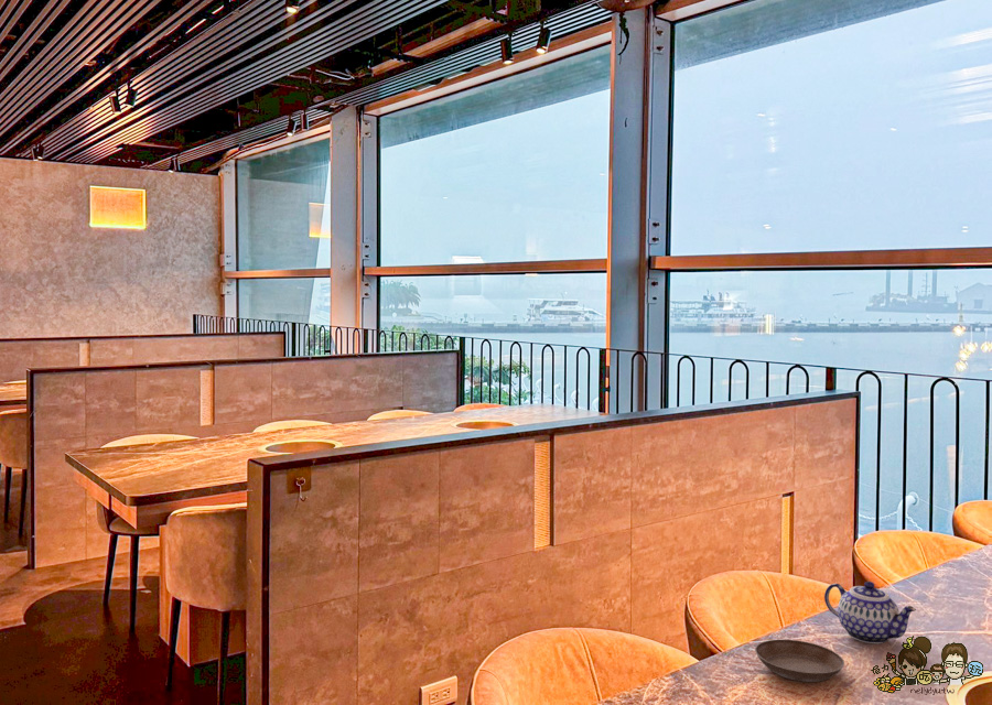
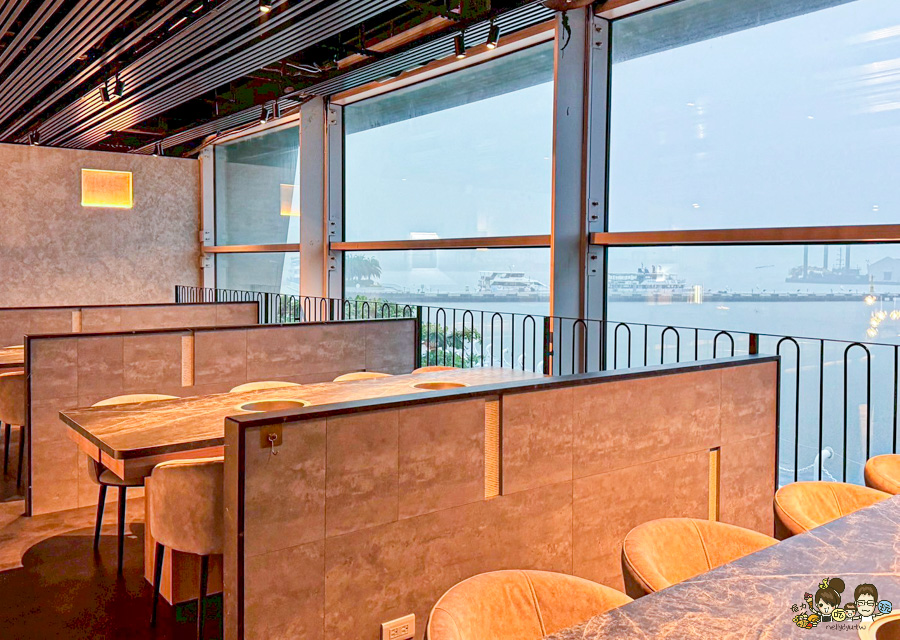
- saucer (798, 662)
- teapot (867, 609)
